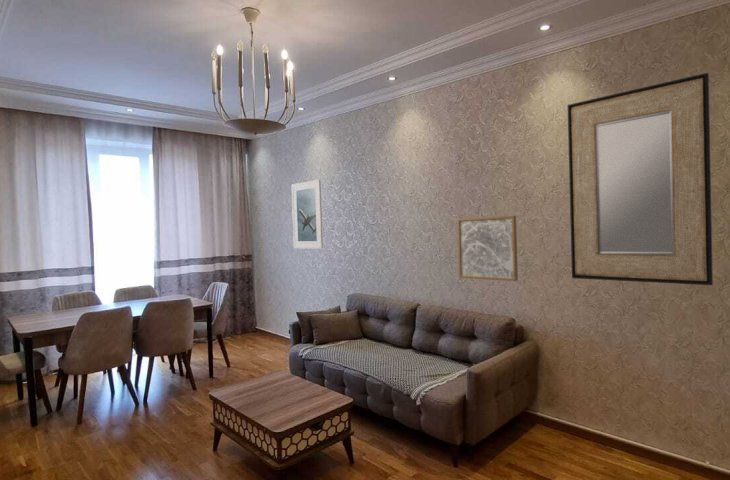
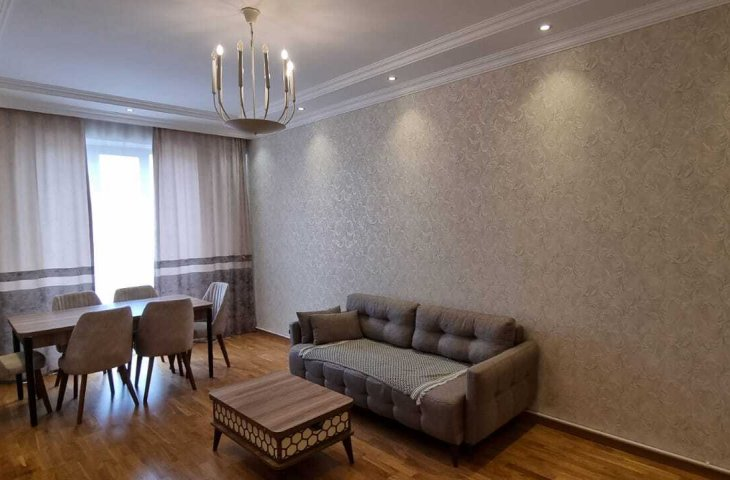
- home mirror (633, 186)
- wall art (486, 248)
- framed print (306, 215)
